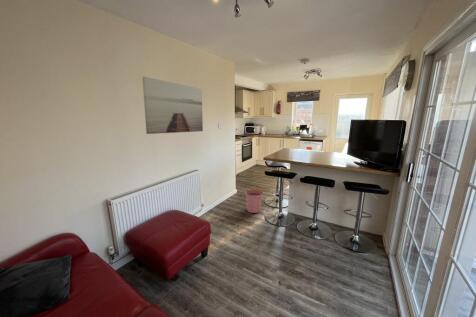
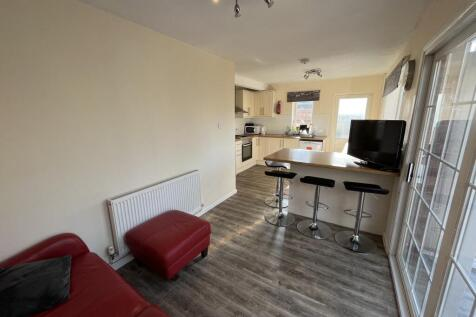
- plant pot (253, 201)
- wall art (177, 108)
